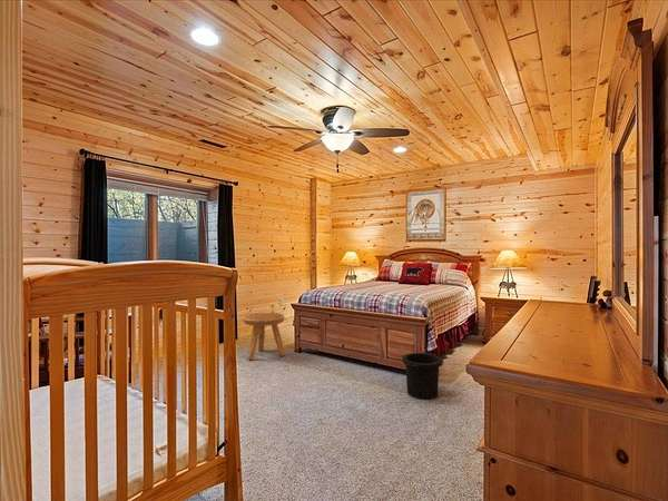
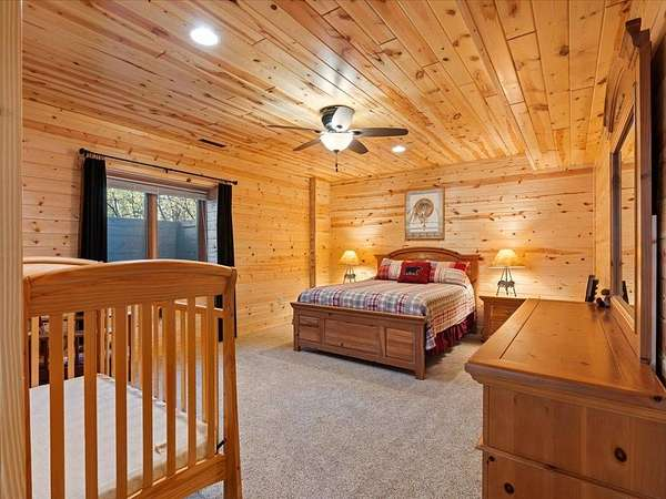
- stool (264, 335)
- trash can (422, 375)
